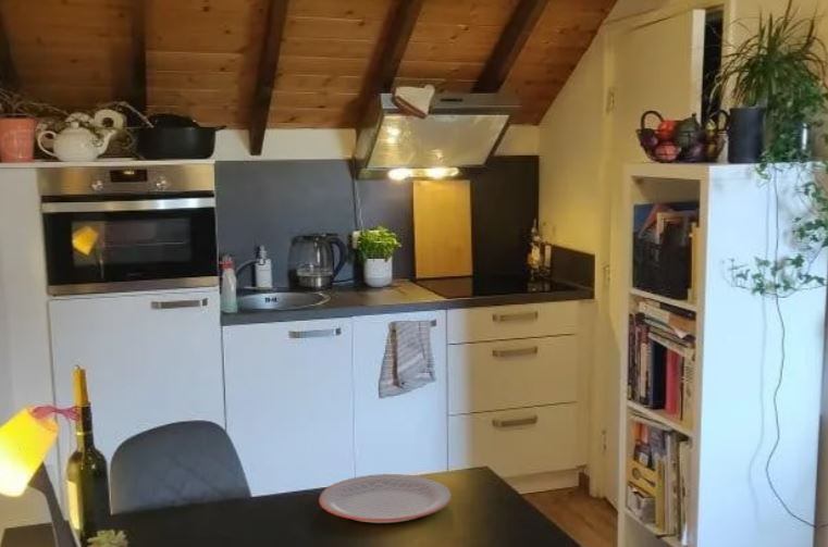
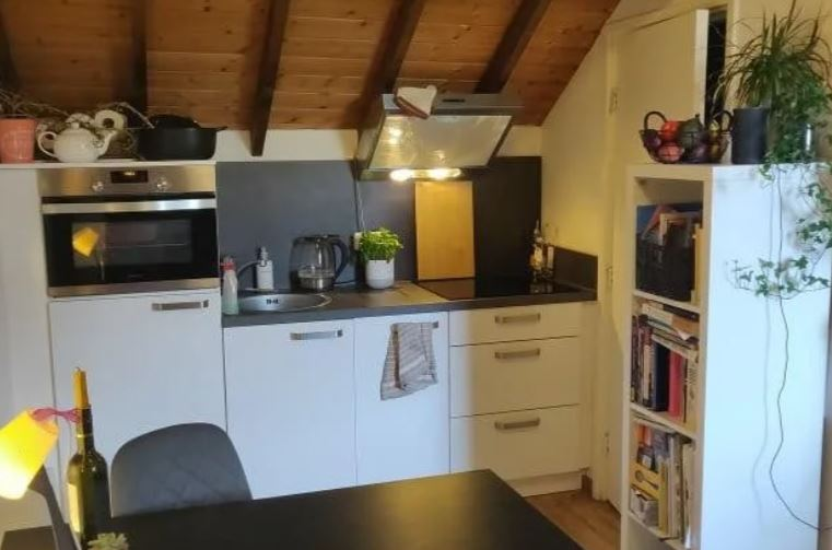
- plate (385, 500)
